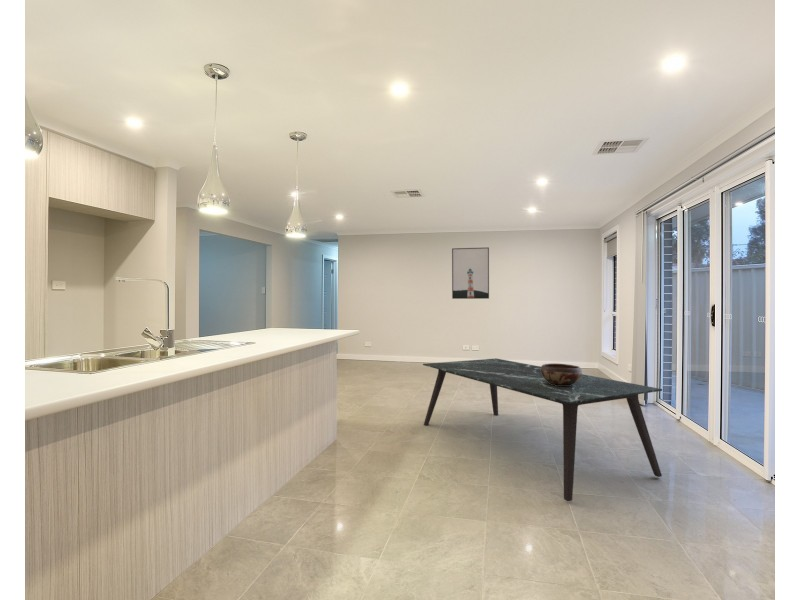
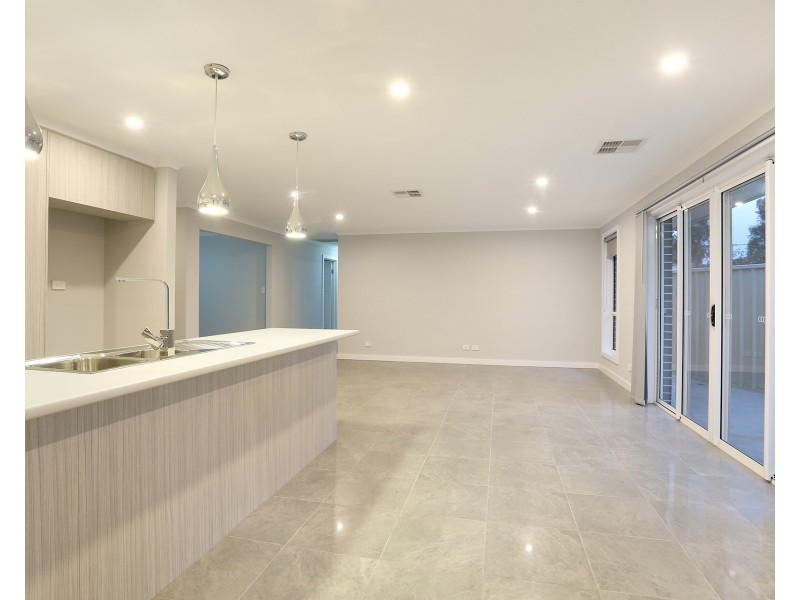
- dining table (528, 394)
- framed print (470, 273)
- decorative bowl (560, 374)
